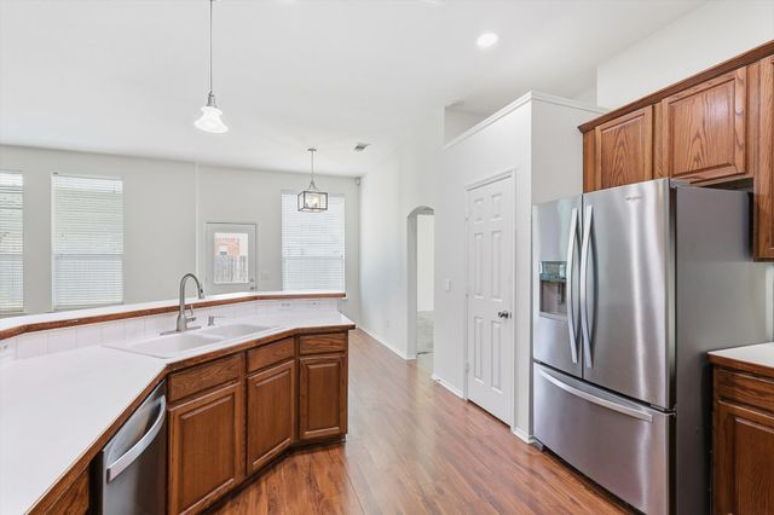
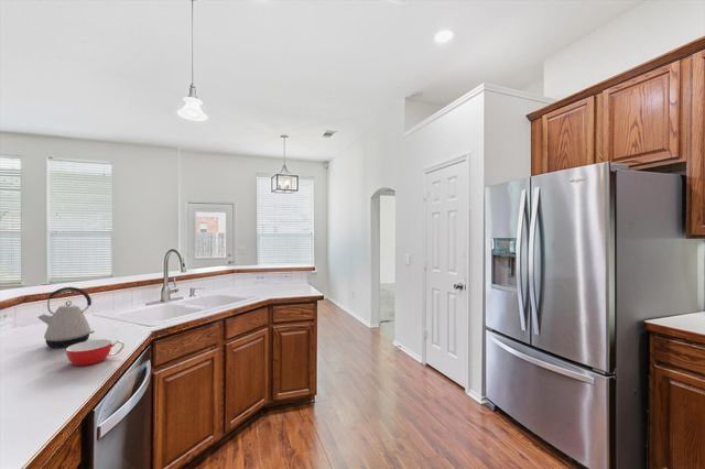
+ kettle (66, 315)
+ bowl (96, 351)
